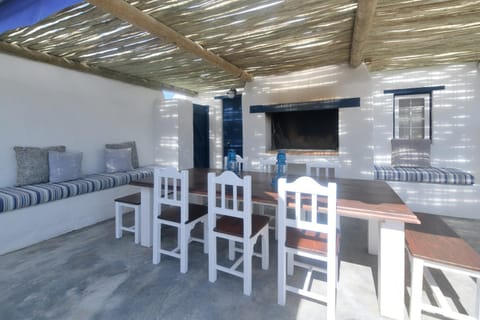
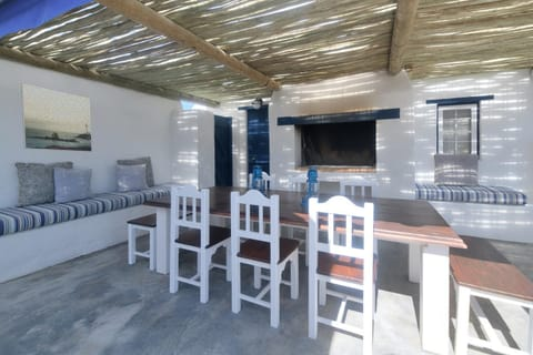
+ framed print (60, 121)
